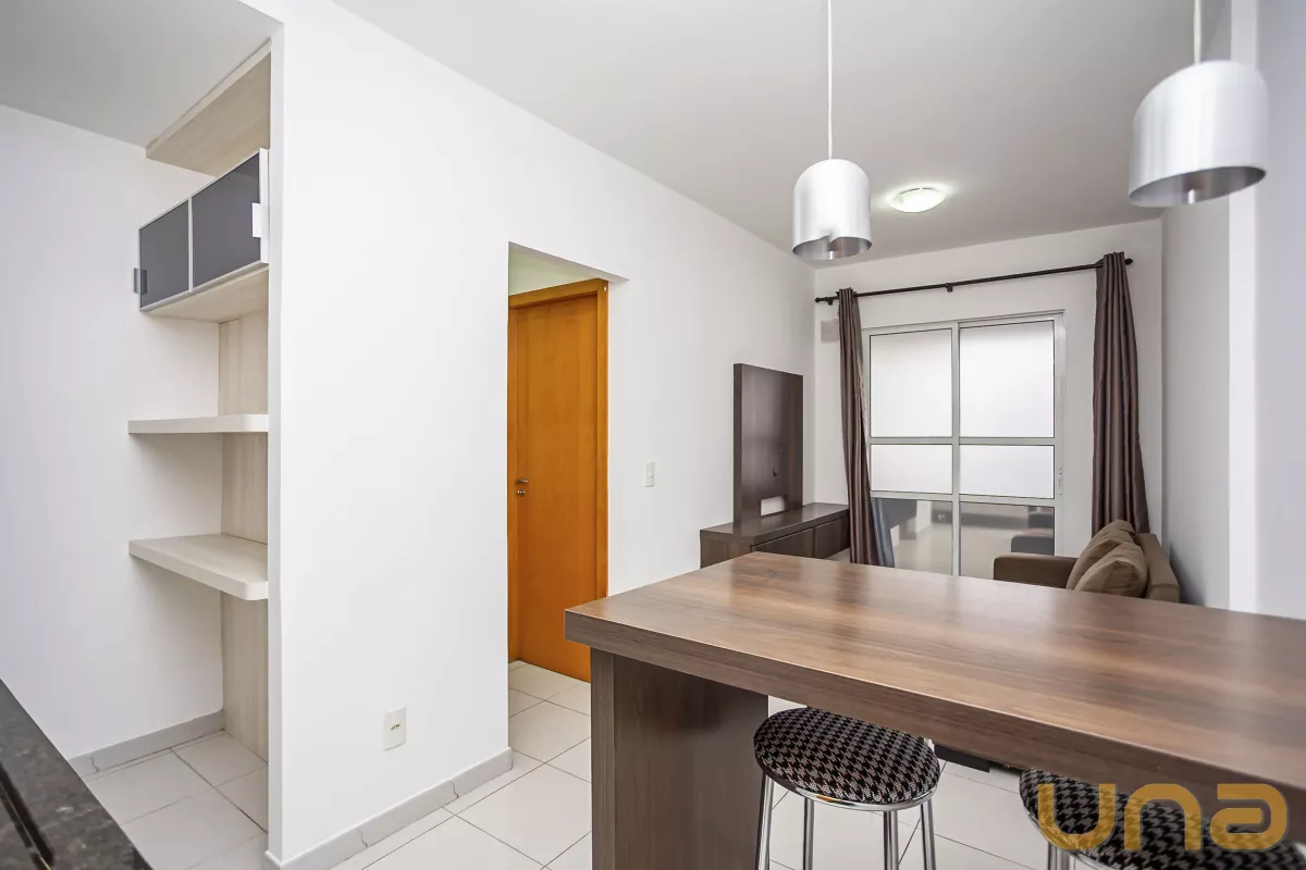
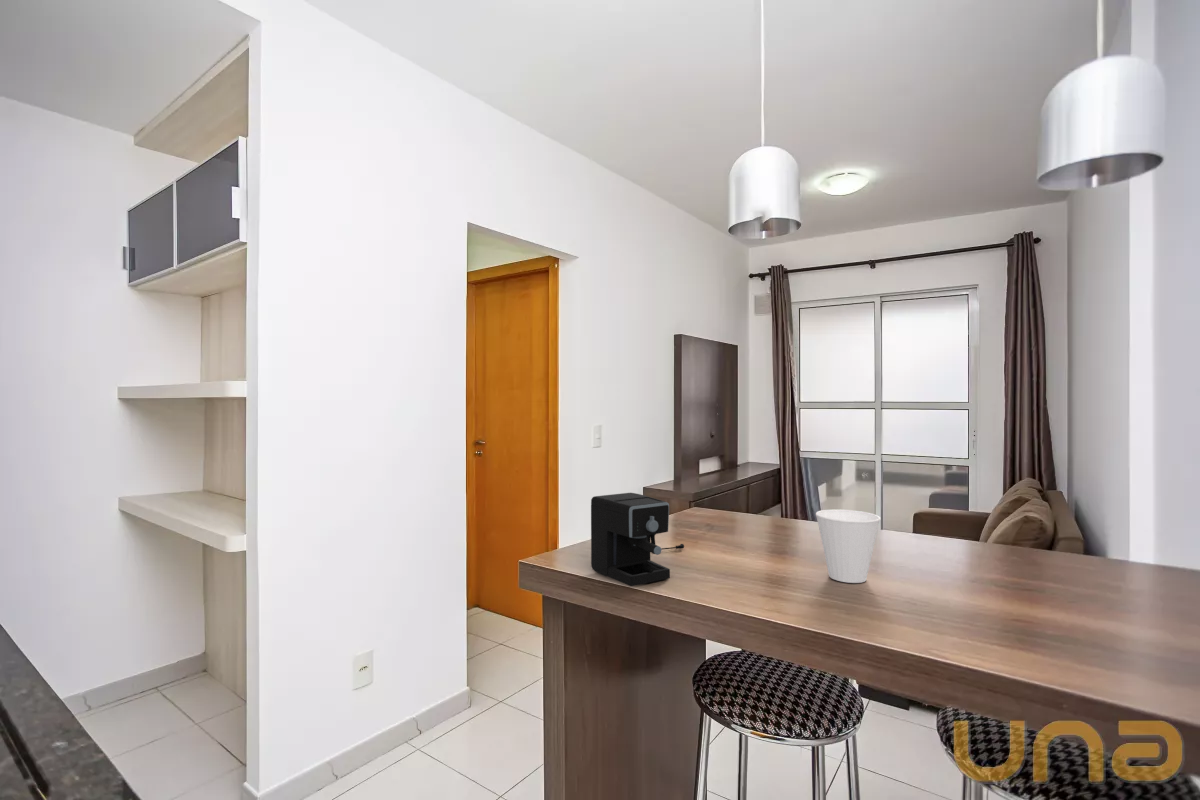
+ coffee maker (659, 530)
+ cup (847, 546)
